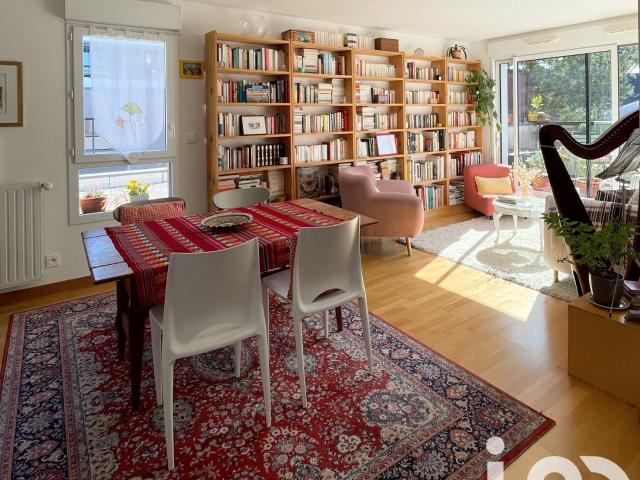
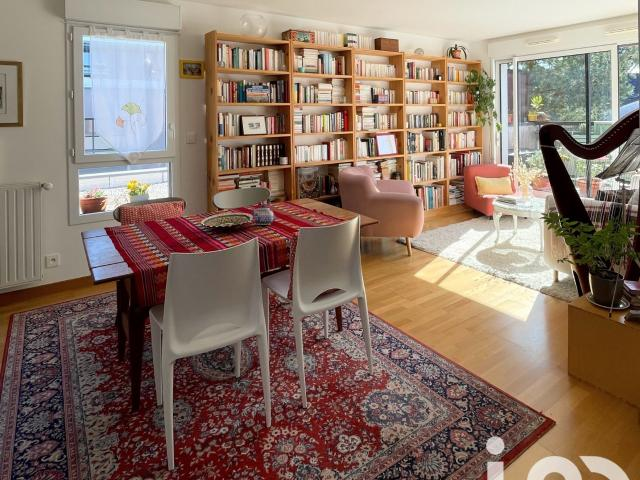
+ teapot (263, 214)
